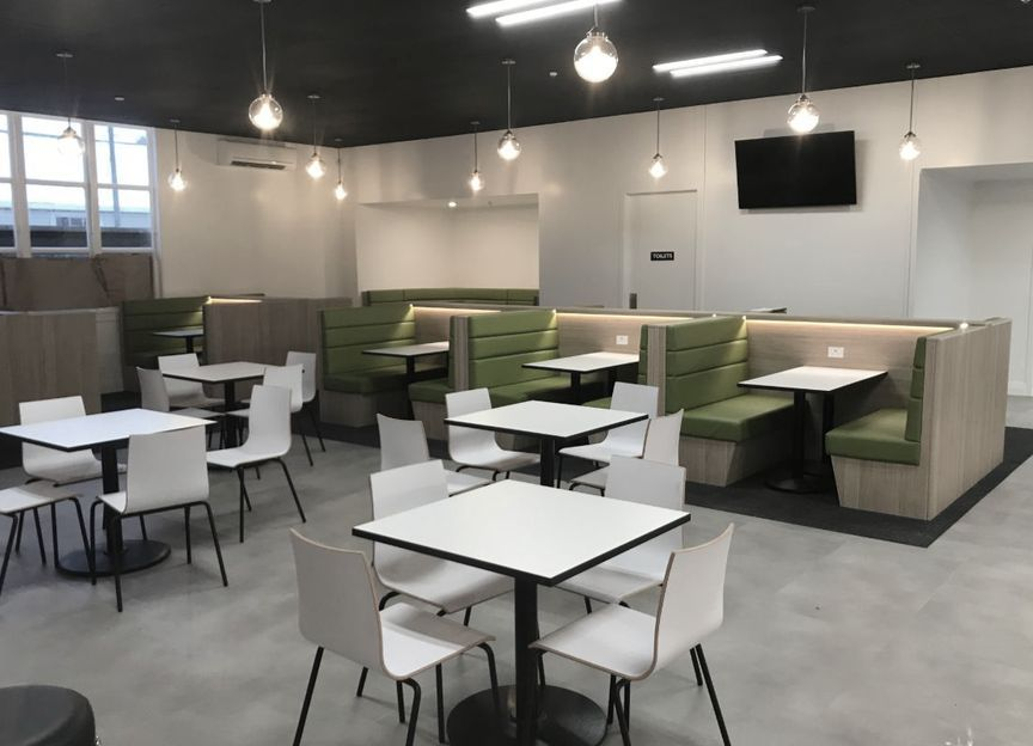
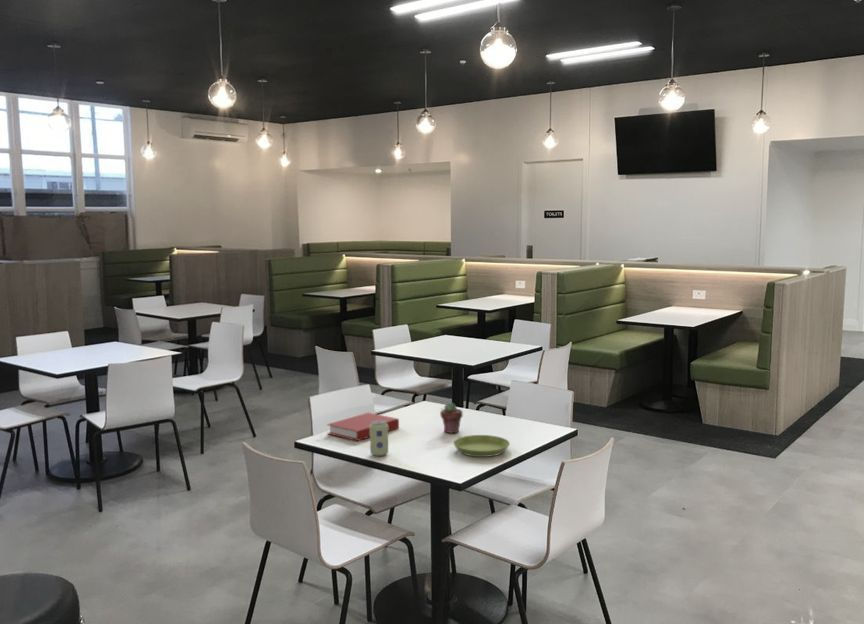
+ beverage can (379, 438)
+ book (363, 426)
+ potted succulent (451, 416)
+ saucer (481, 446)
